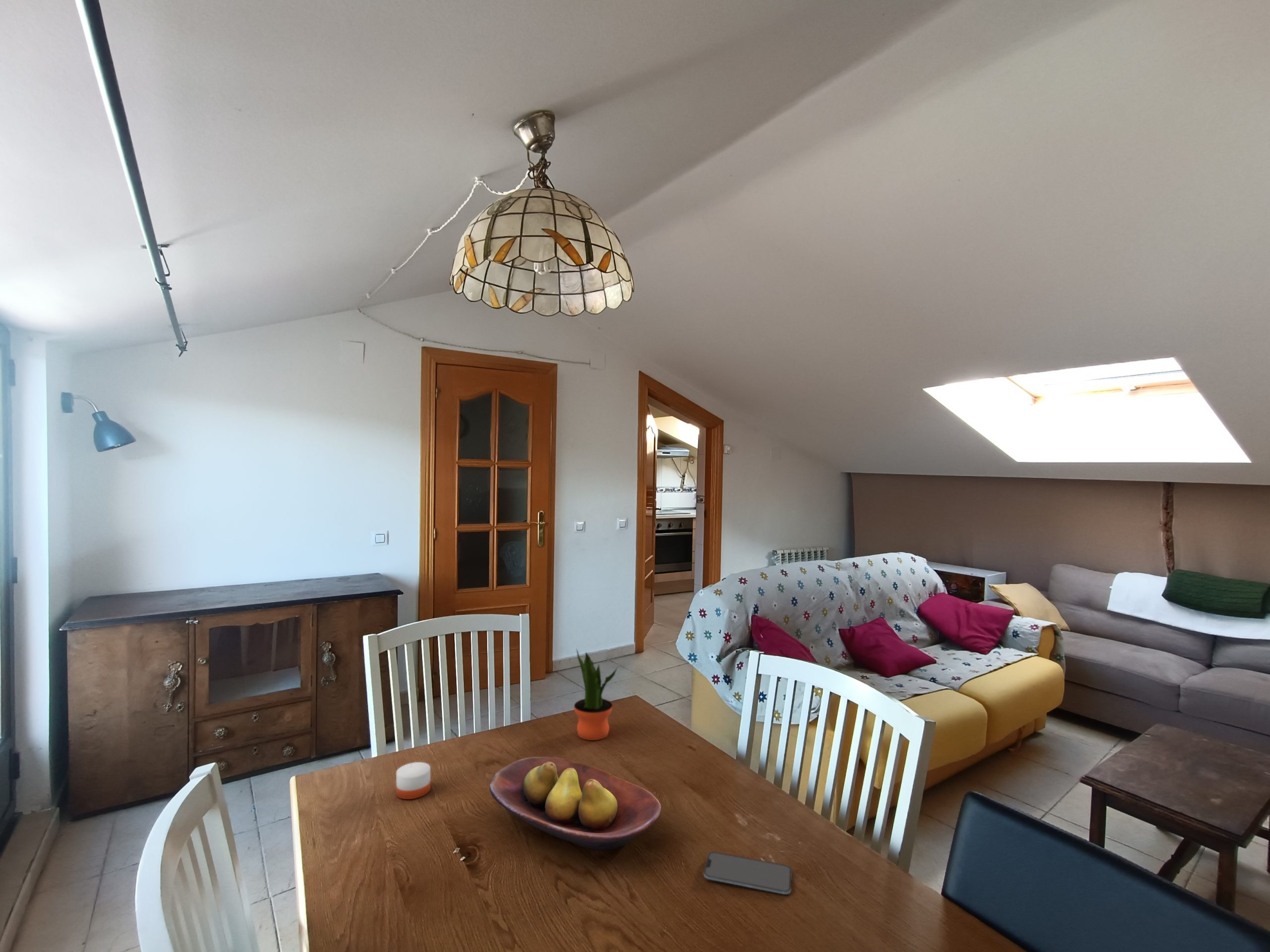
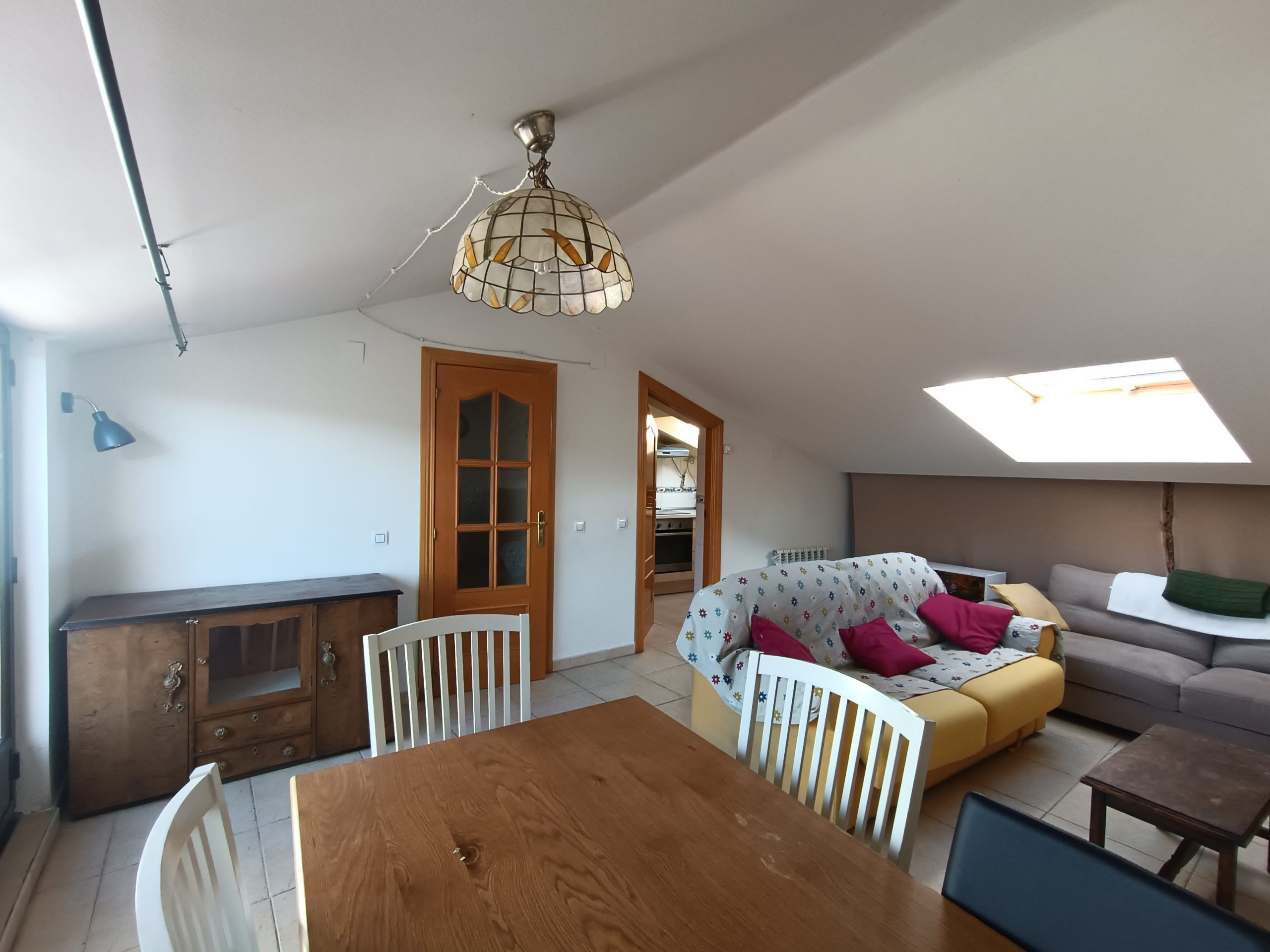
- fruit bowl (572, 795)
- potted plant (593, 691)
- candle (413, 769)
- smartphone (748, 872)
